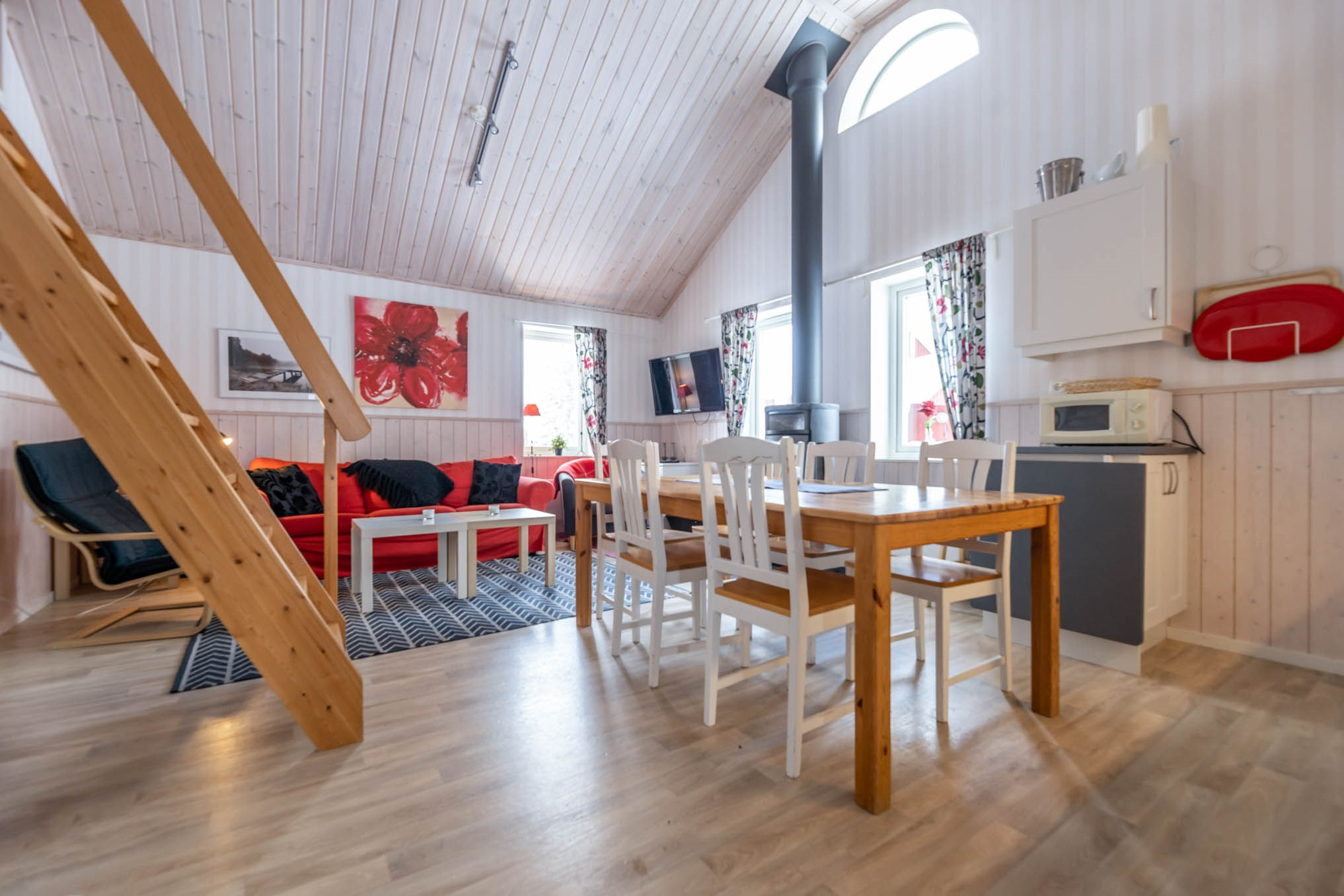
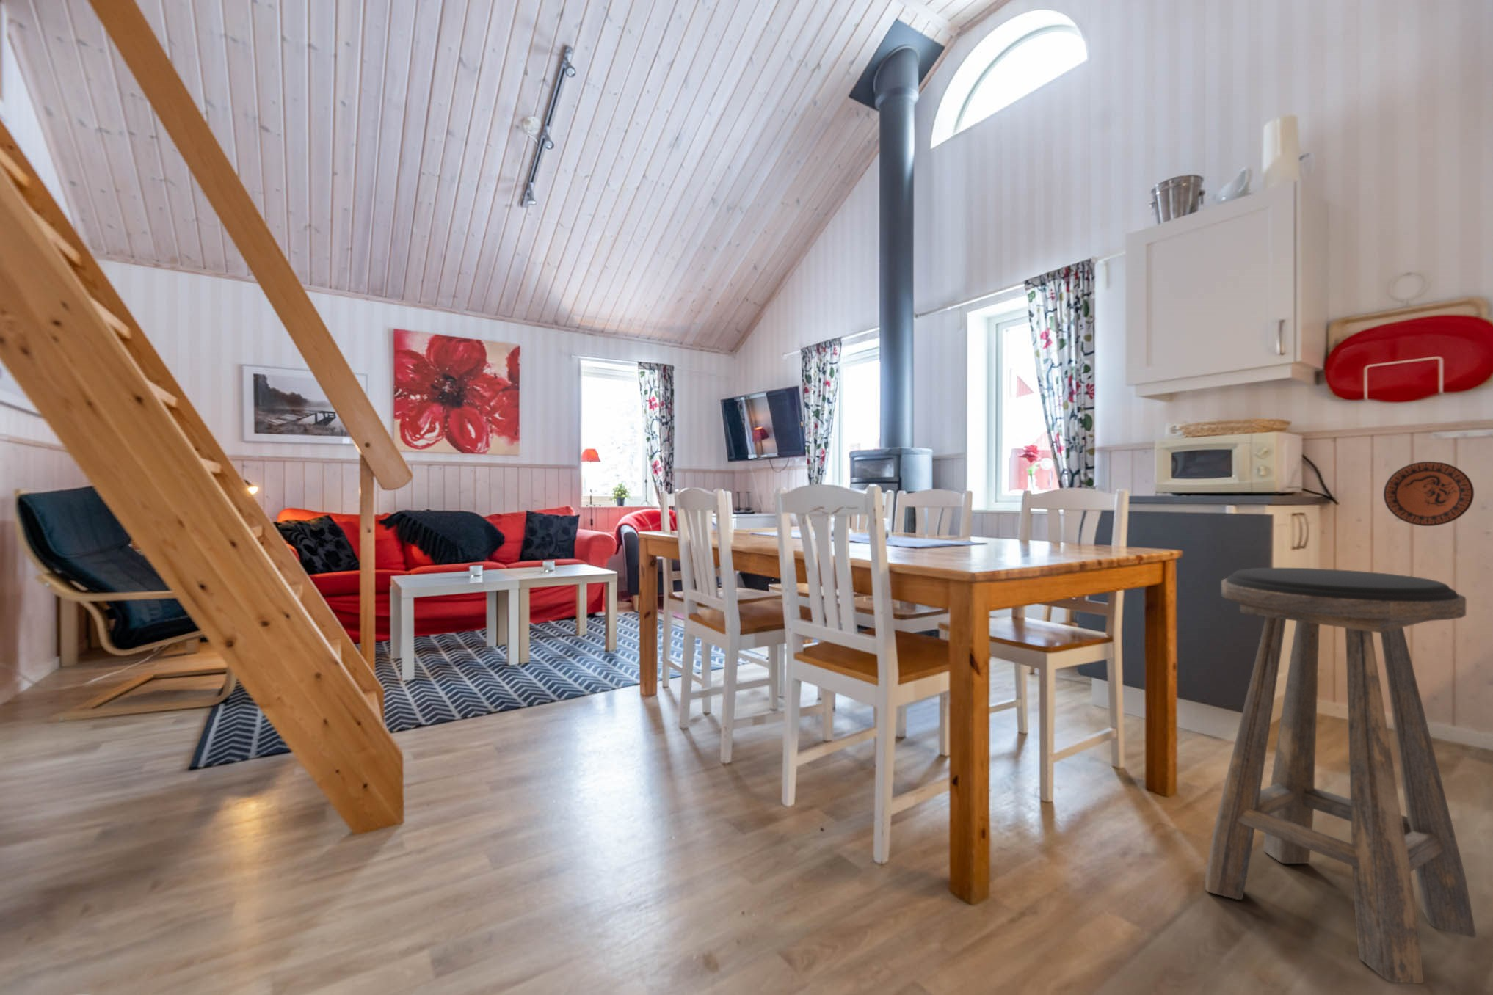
+ stool (1315, 741)
+ decorative plate (1427, 493)
